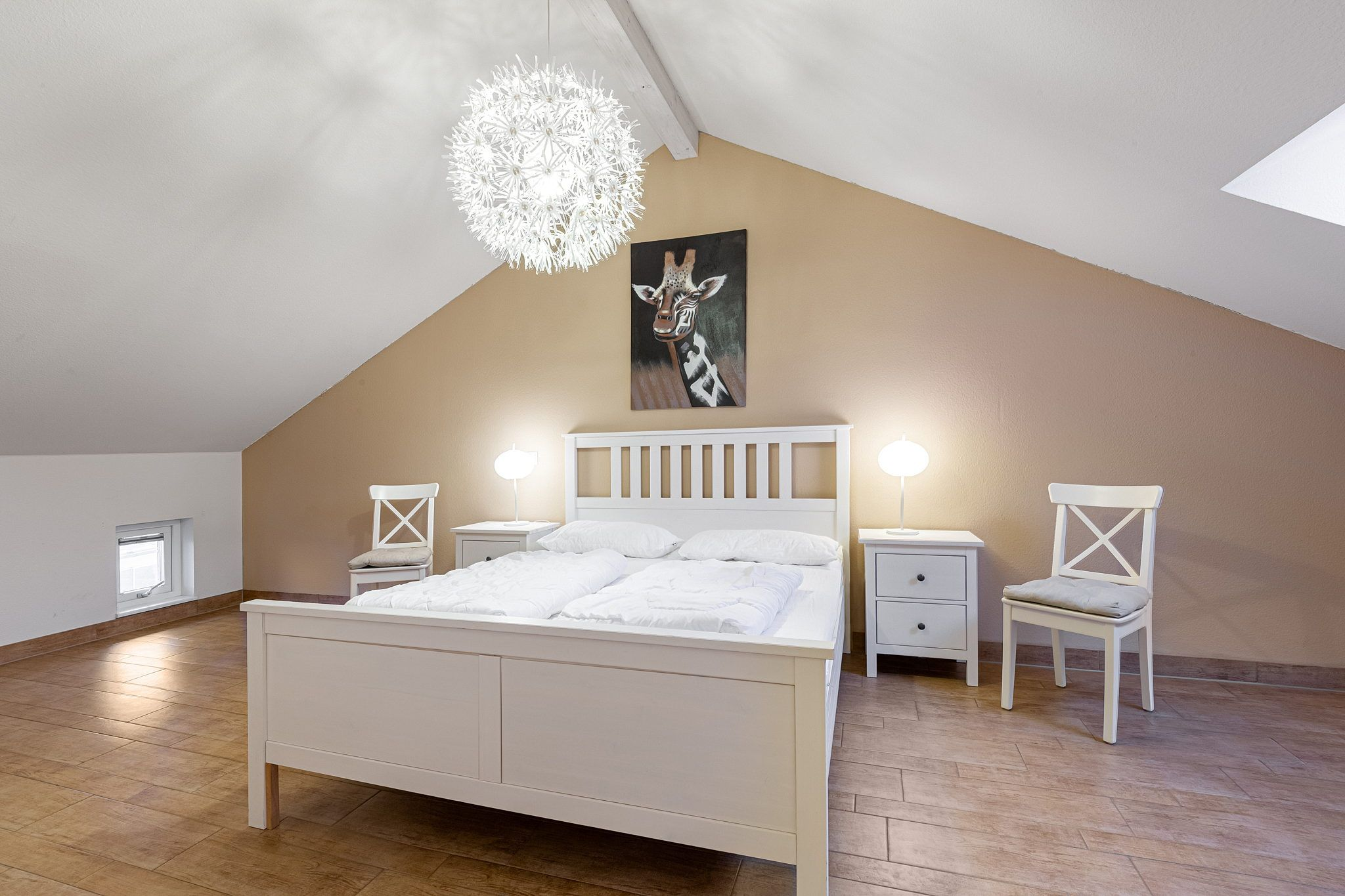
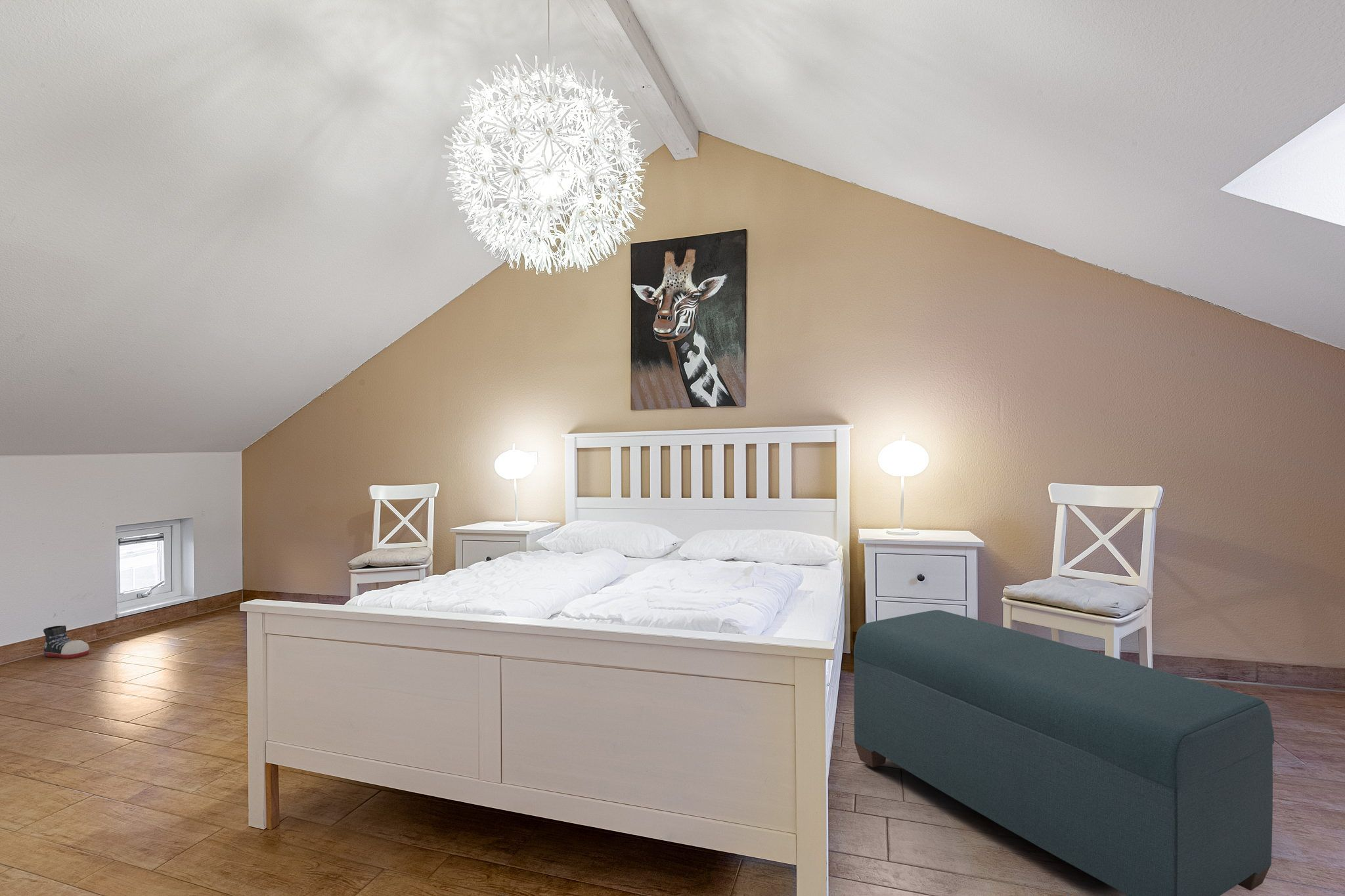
+ bench (1026, 732)
+ shoe (66, 641)
